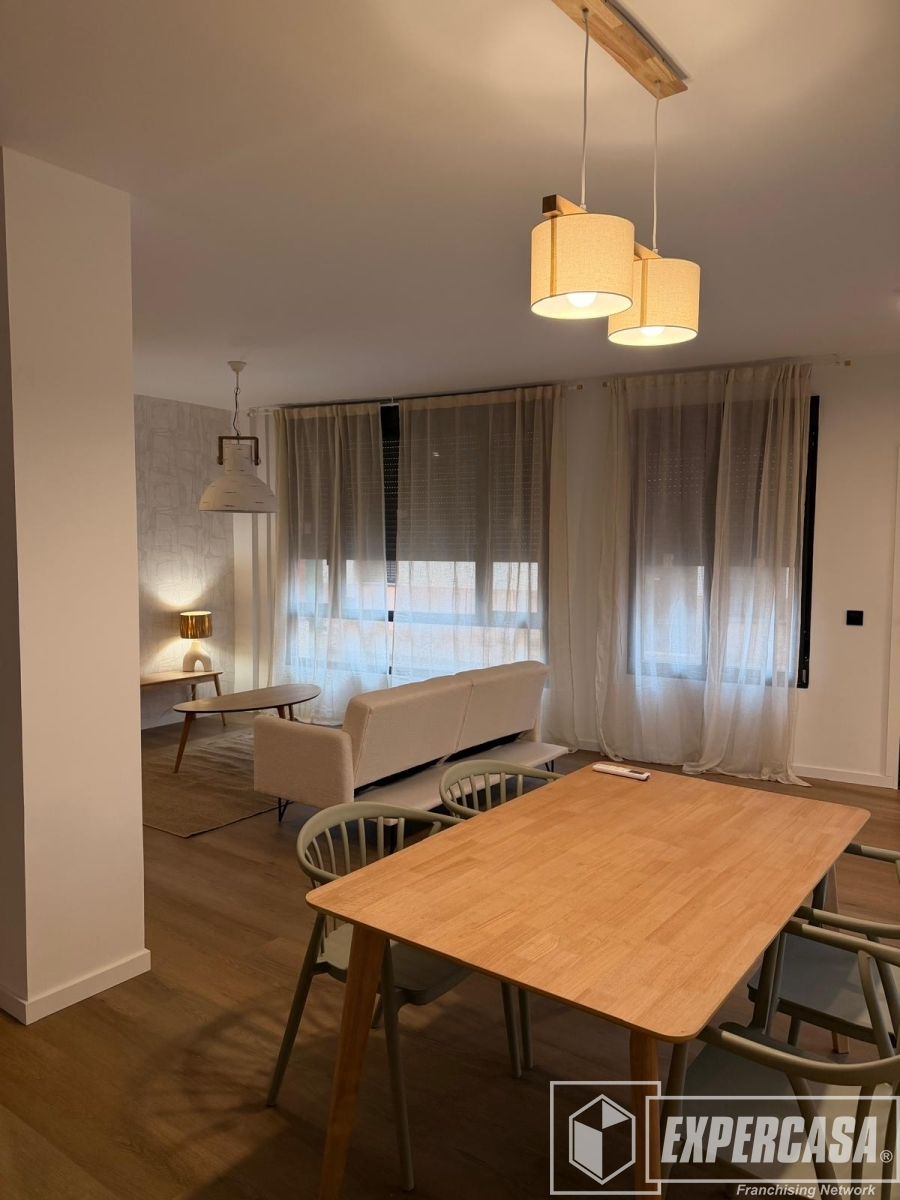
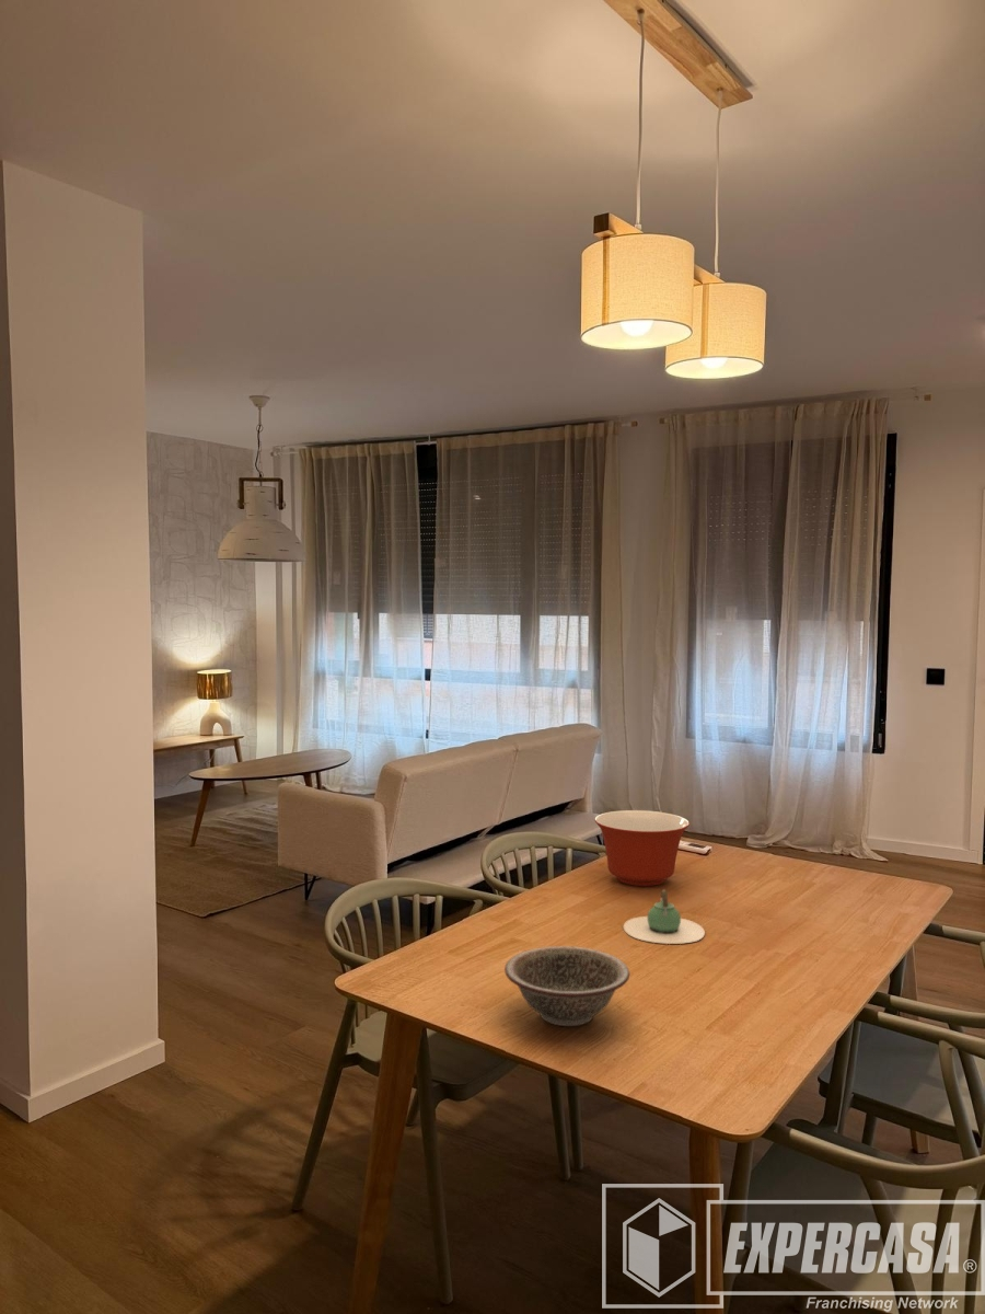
+ mixing bowl (640, 850)
+ decorative bowl (566, 991)
+ teapot (663, 909)
